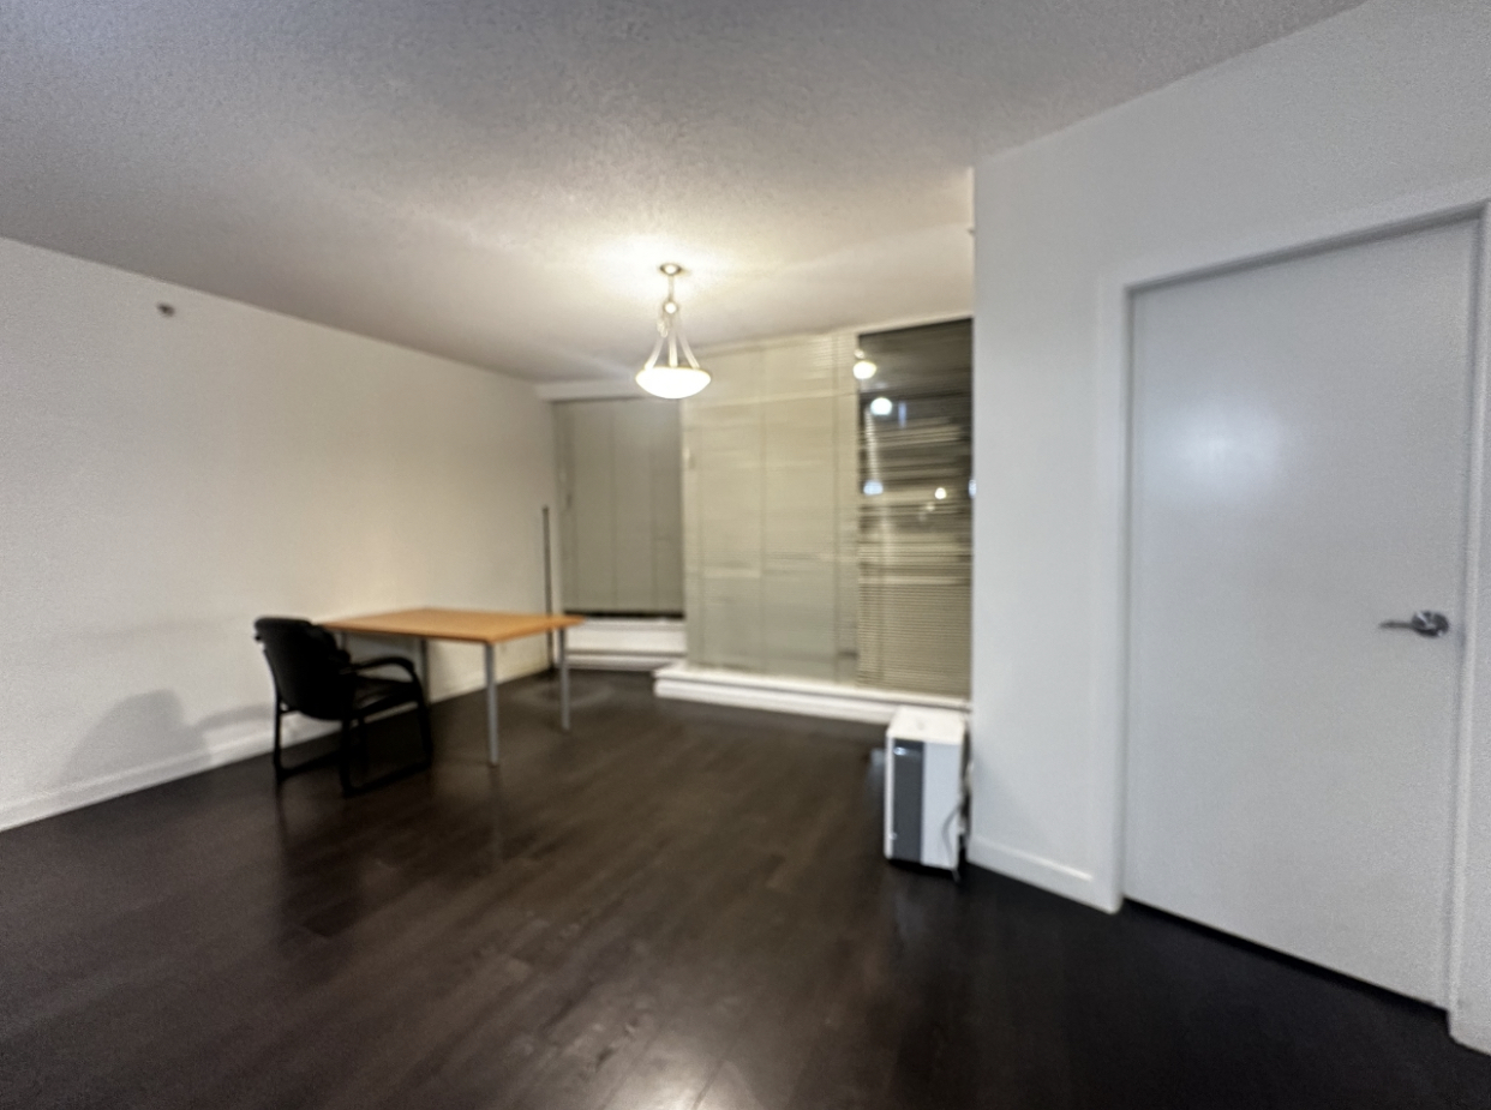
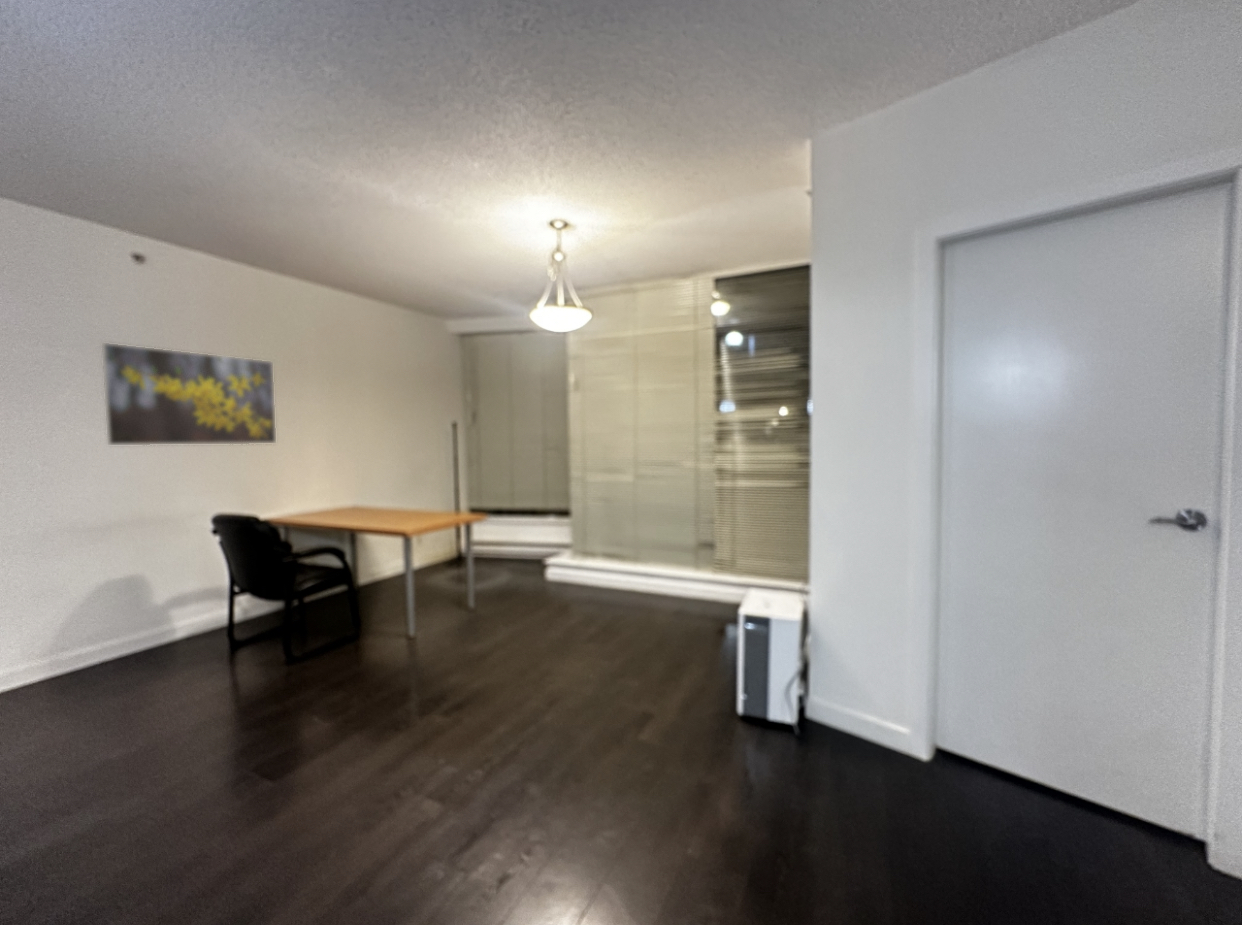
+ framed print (198, 398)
